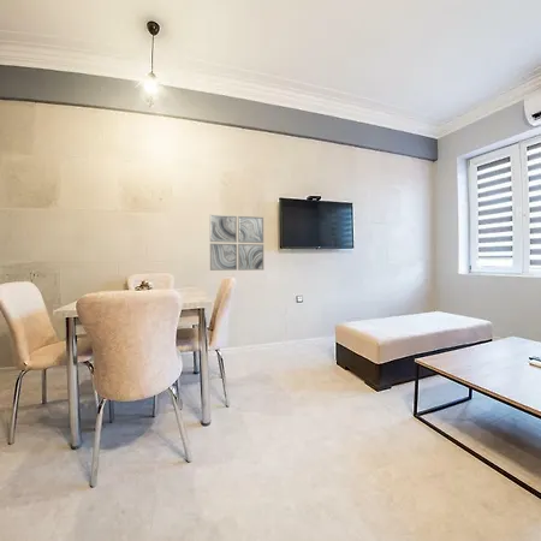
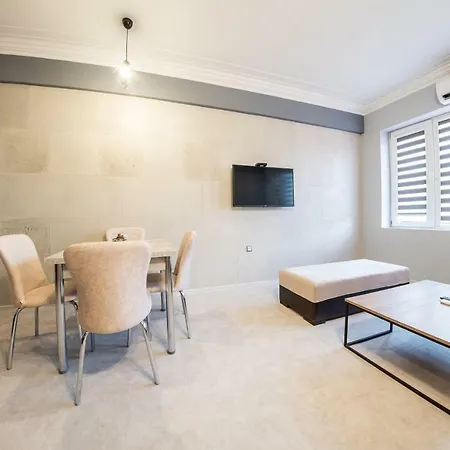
- wall art (238, 242)
